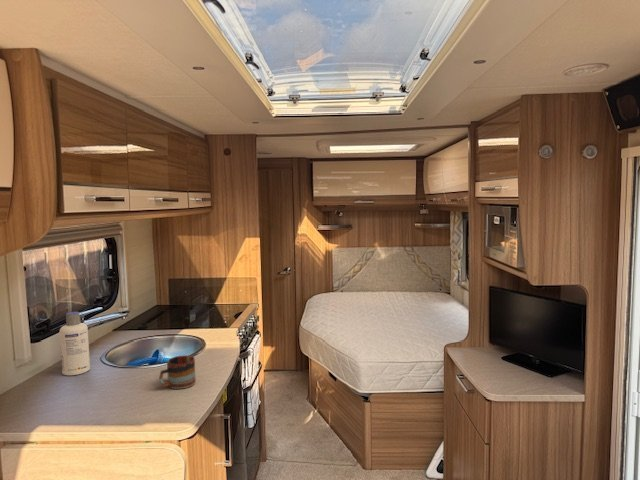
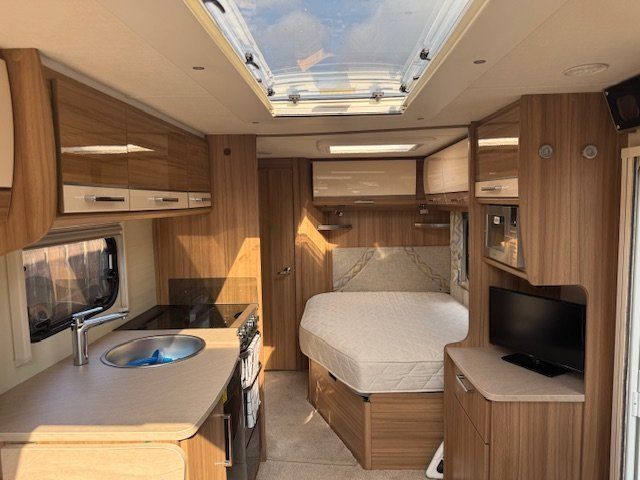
- mug (178, 372)
- screw cap bottle (74, 342)
